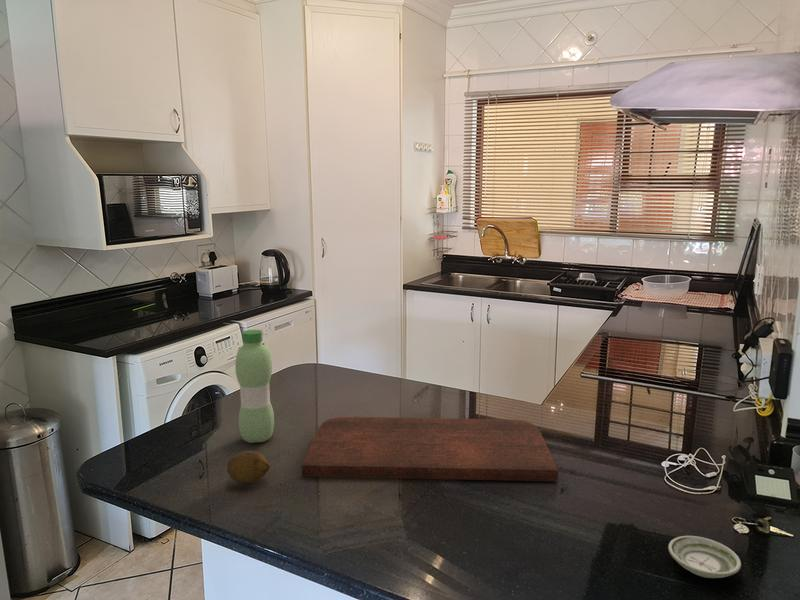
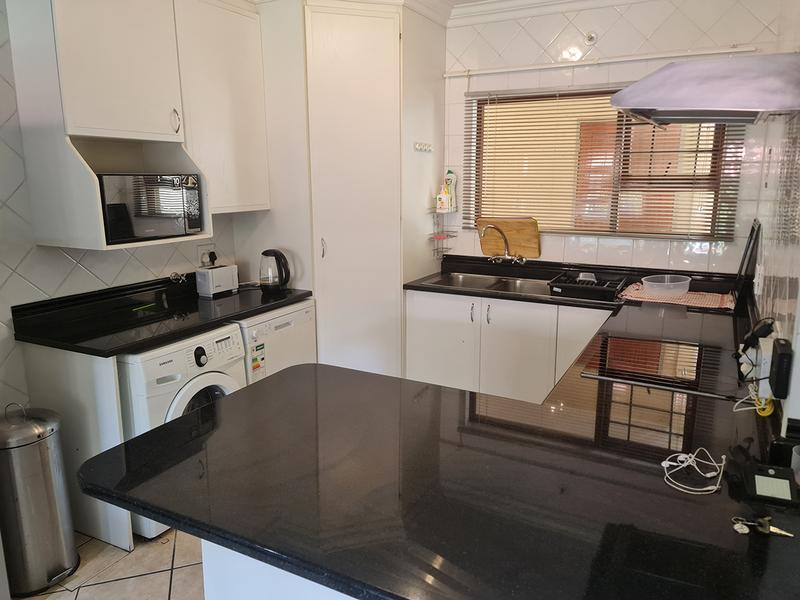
- water bottle (254, 385)
- saucer (703, 560)
- fruit (248, 467)
- cutting board (428, 445)
